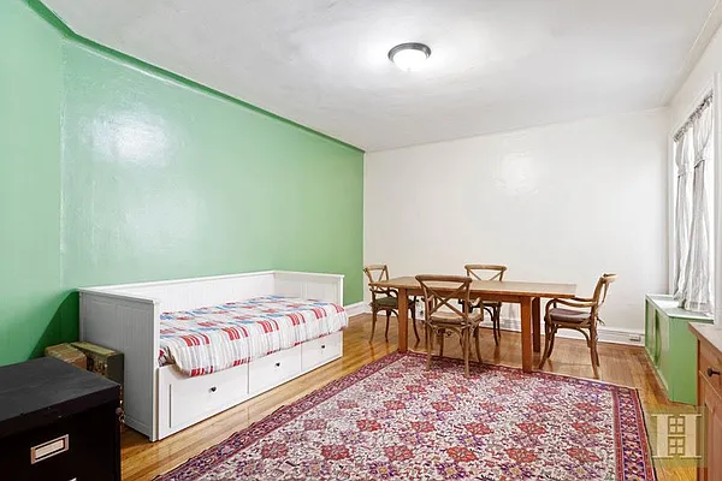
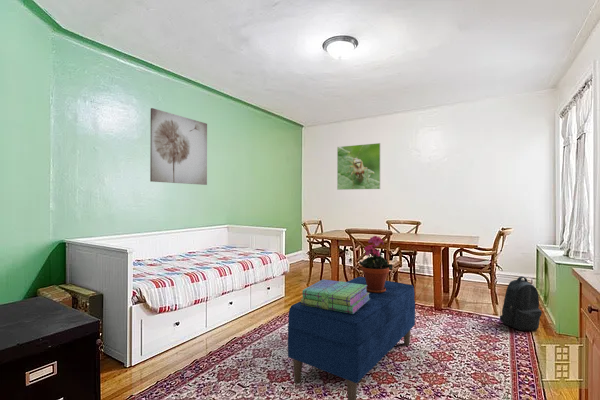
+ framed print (358, 167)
+ wall art (181, 149)
+ potted plant (374, 262)
+ bench (358, 327)
+ stack of books (335, 296)
+ backpack (521, 301)
